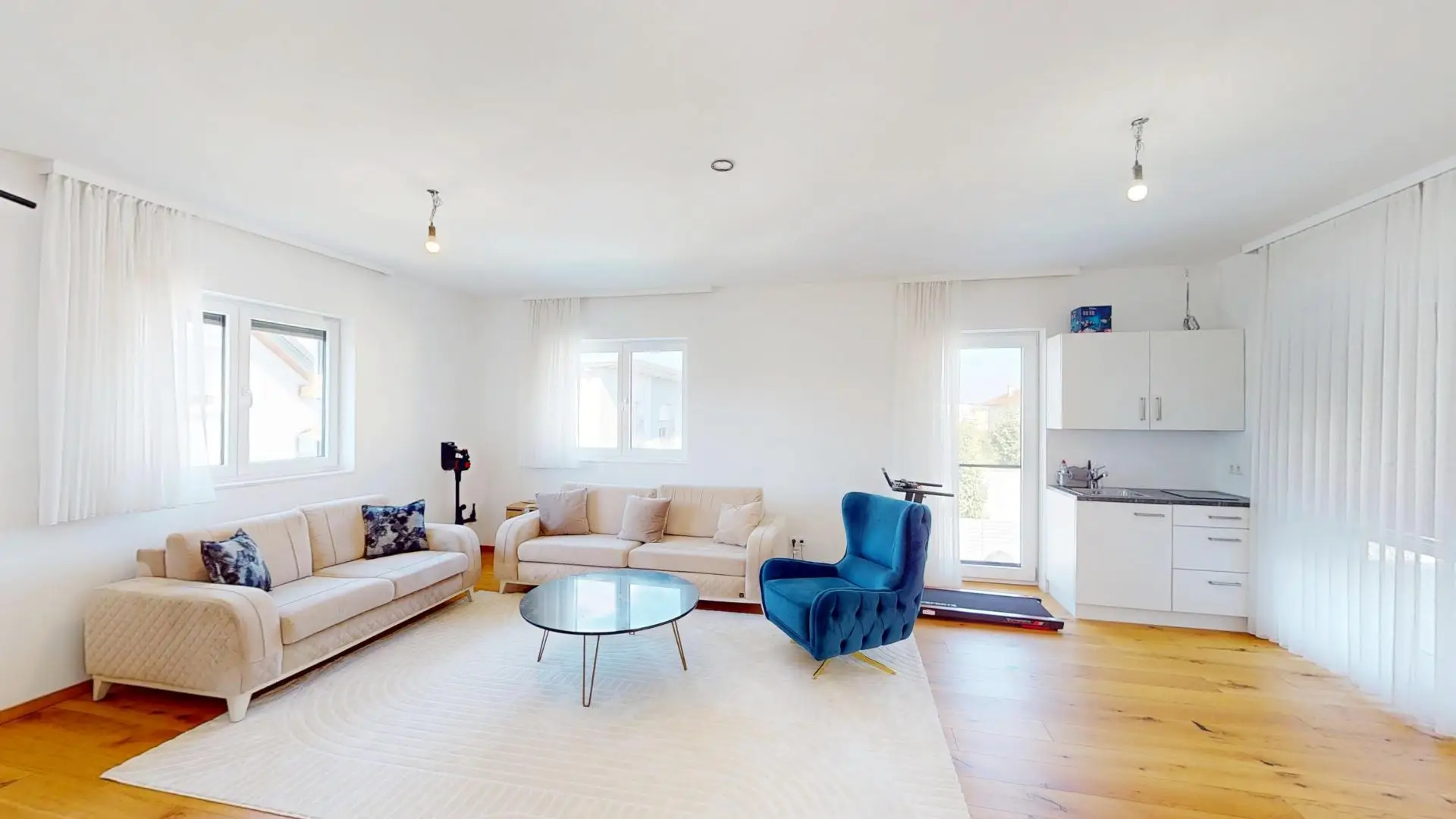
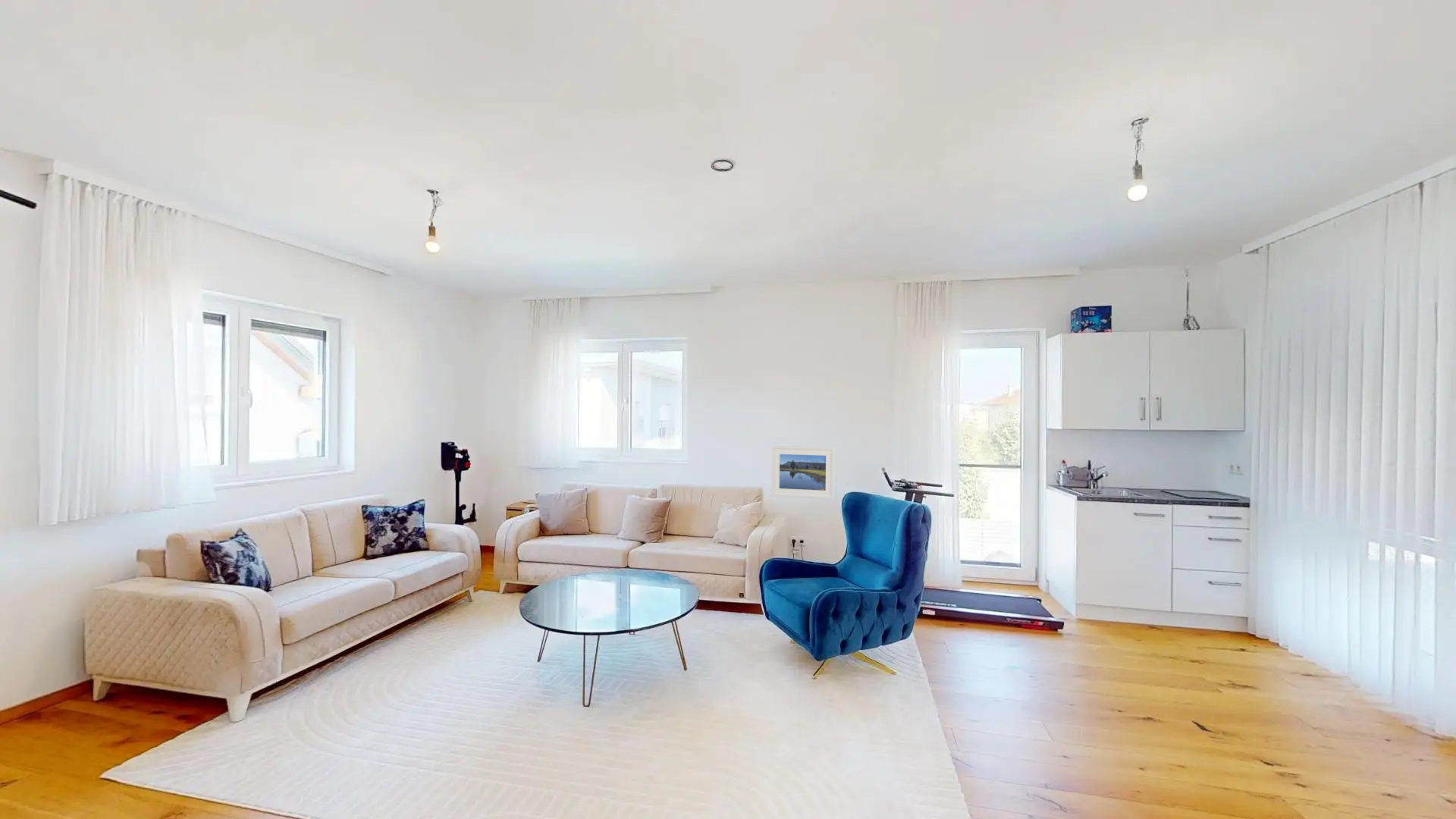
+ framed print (802, 472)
